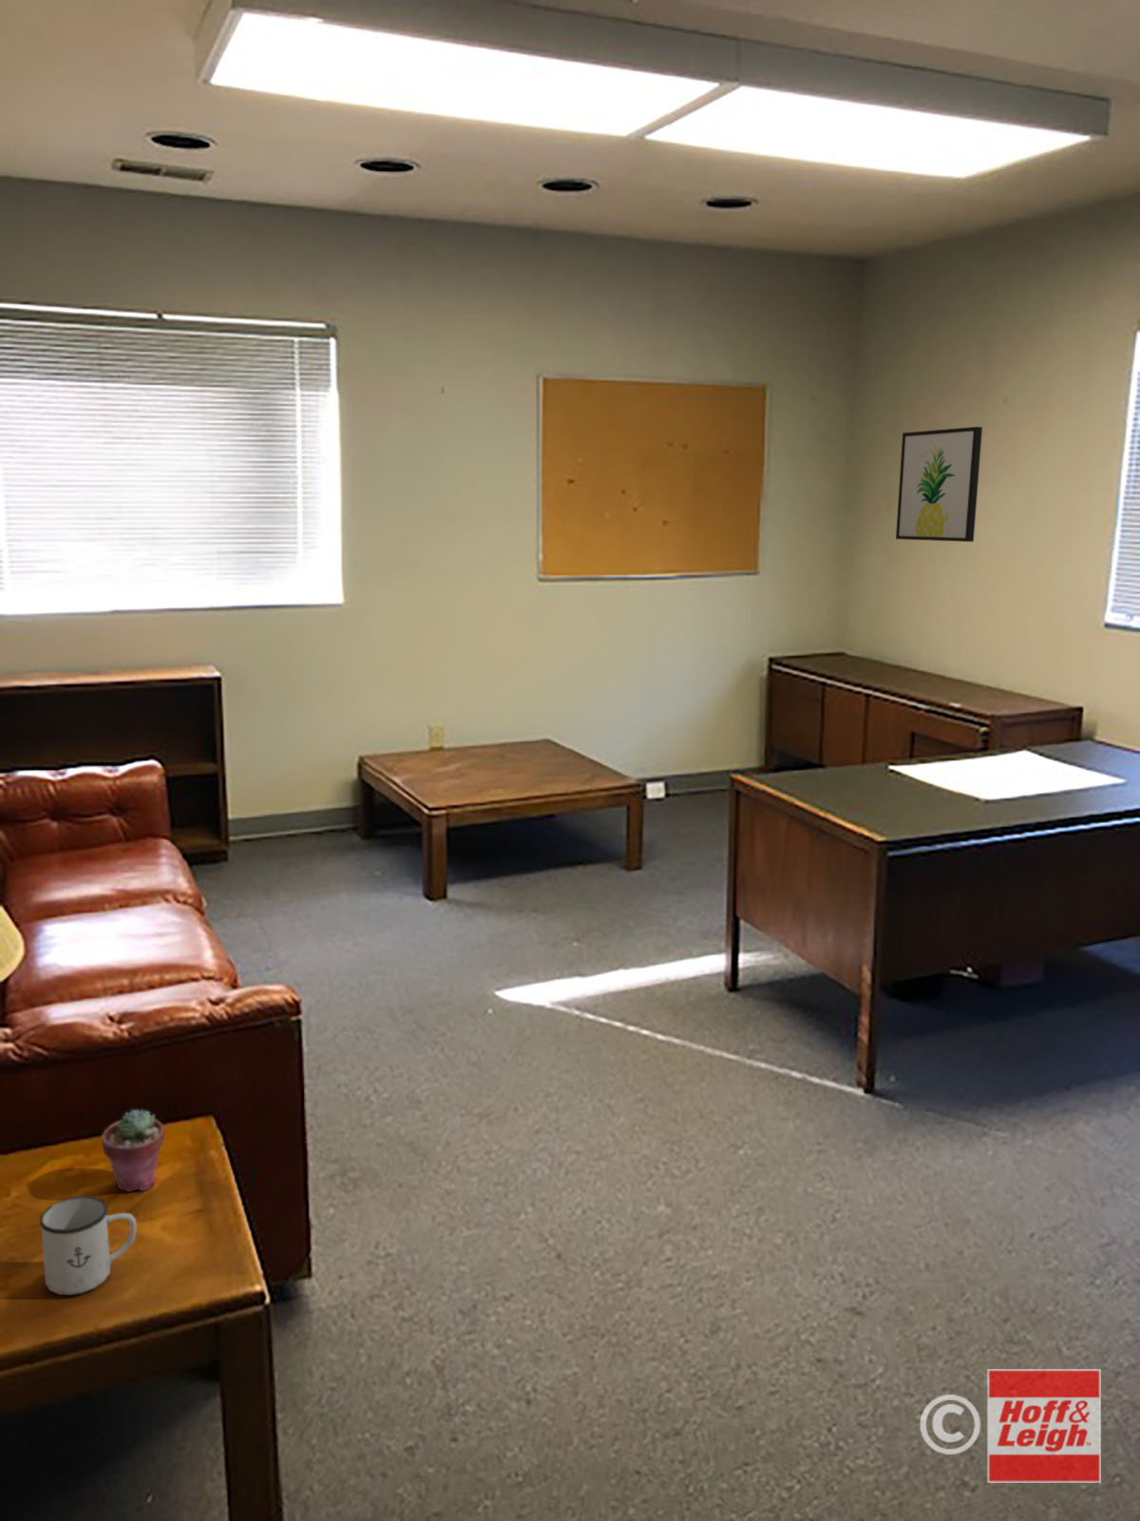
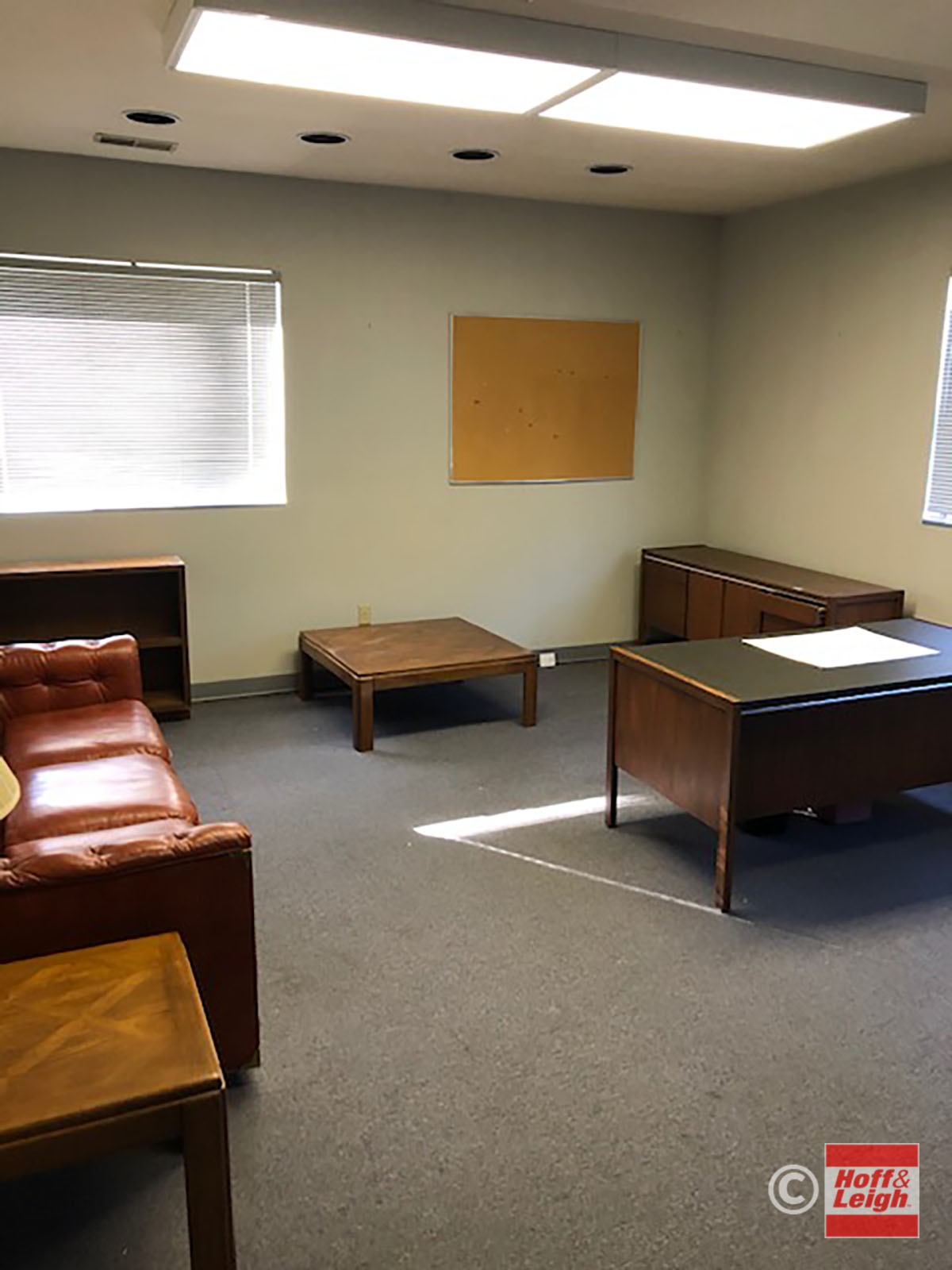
- potted succulent (134, 1145)
- wall art (936, 485)
- mug (90, 1242)
